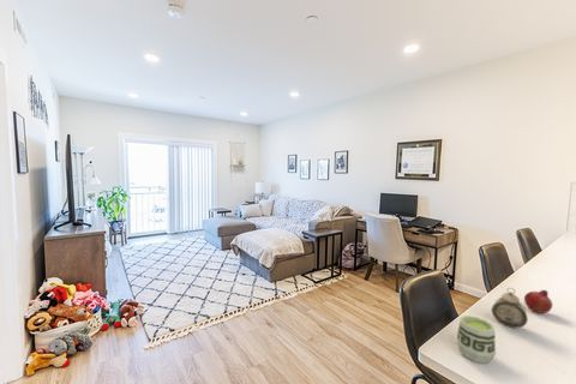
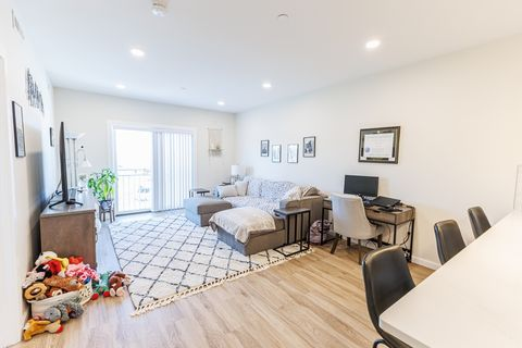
- alarm clock (509, 306)
- fruit (538, 300)
- cup (475, 338)
